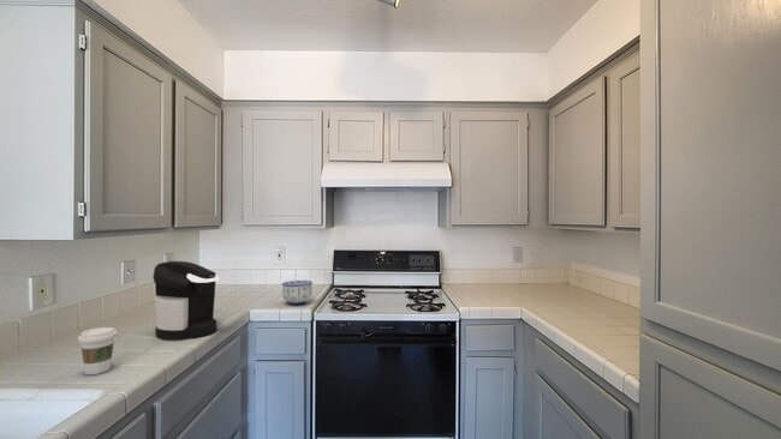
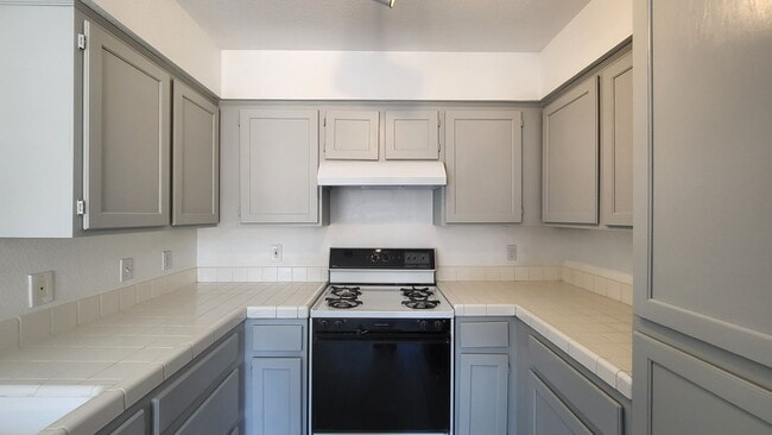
- coffee maker (189, 296)
- bowl (297, 293)
- coffee cup (97, 350)
